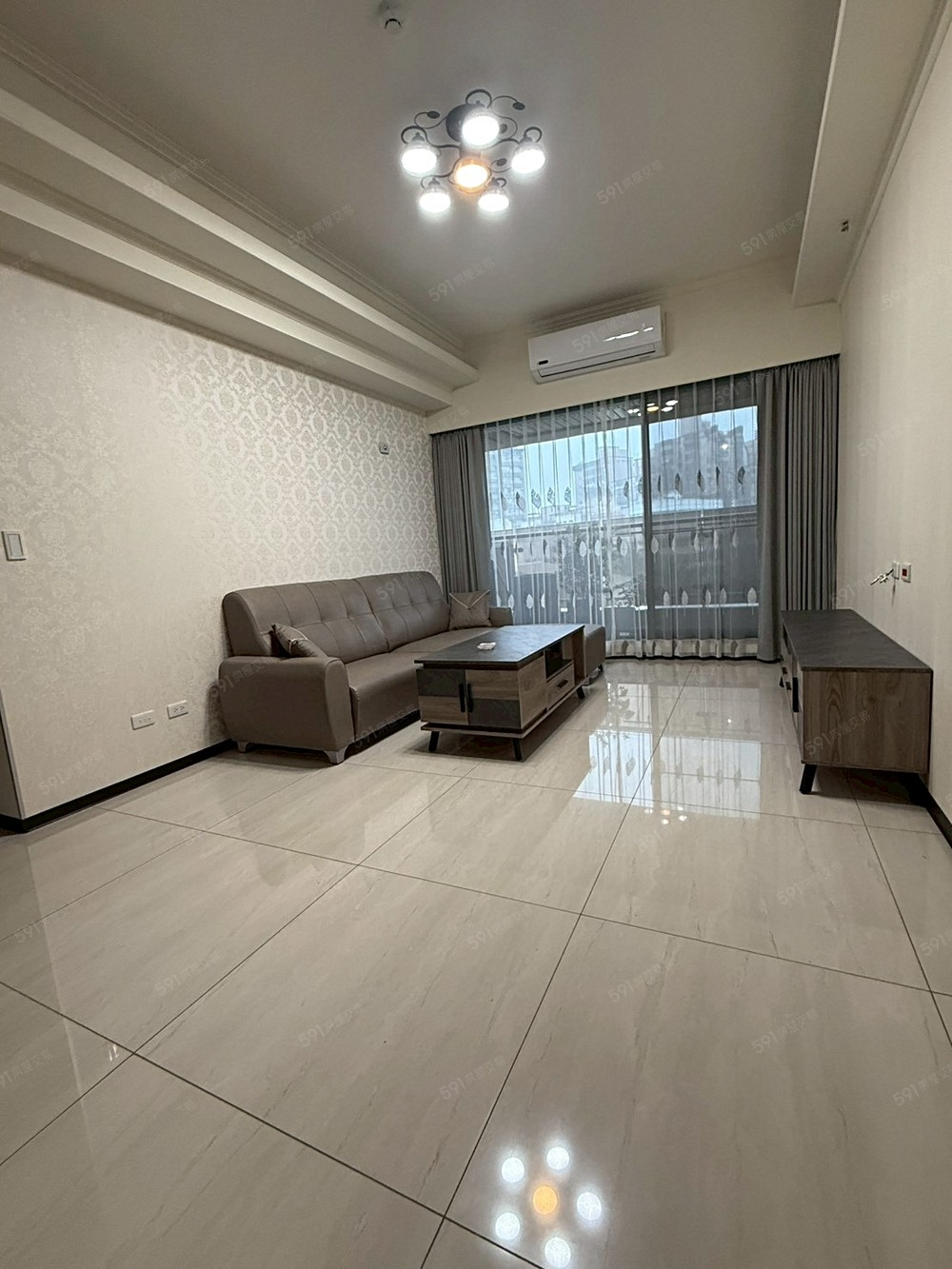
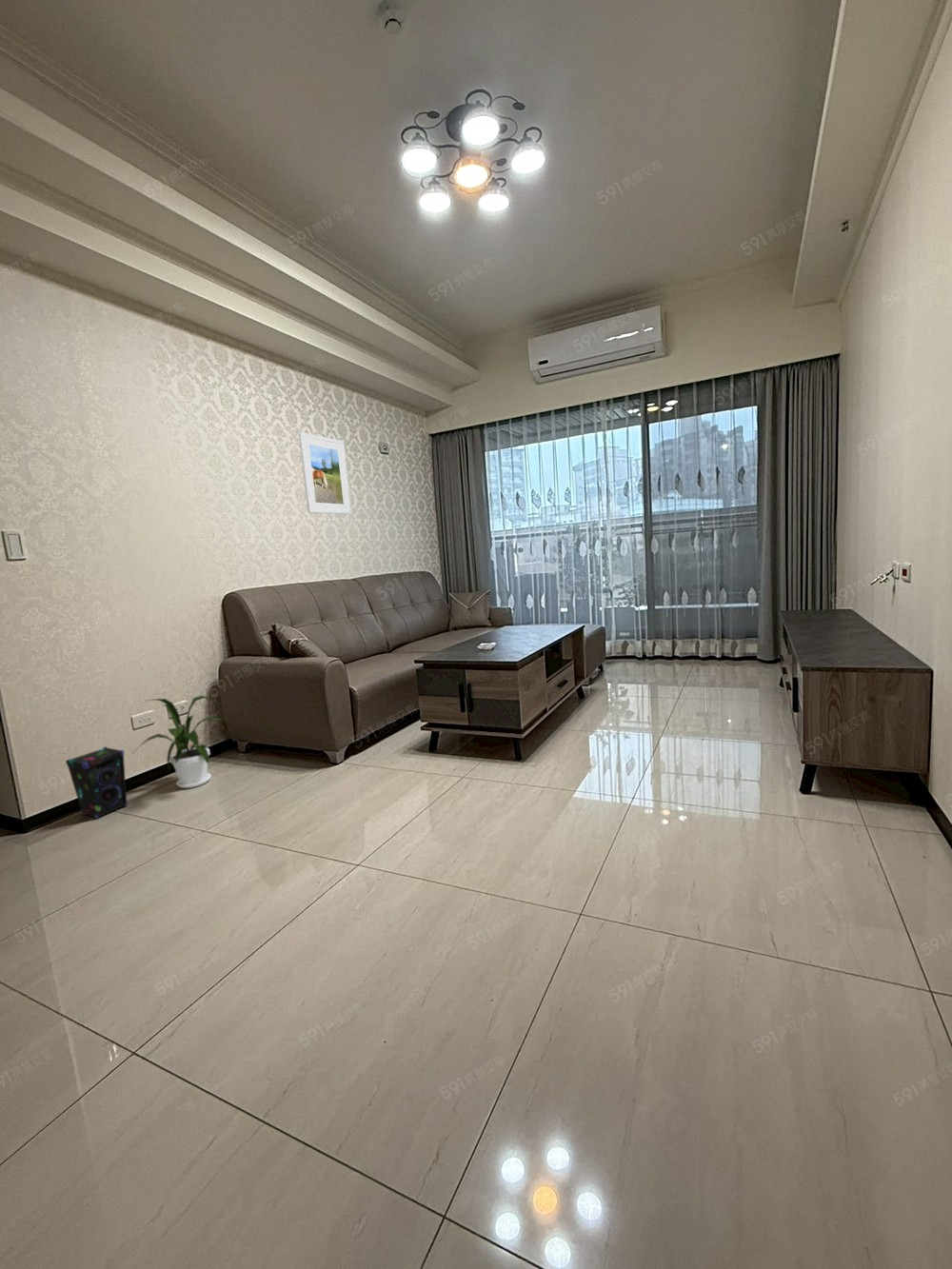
+ house plant (185, 738)
+ speaker (100, 783)
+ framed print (326, 475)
